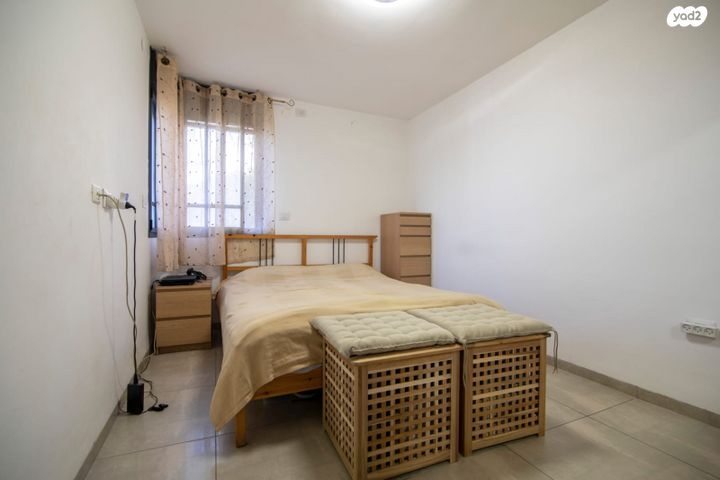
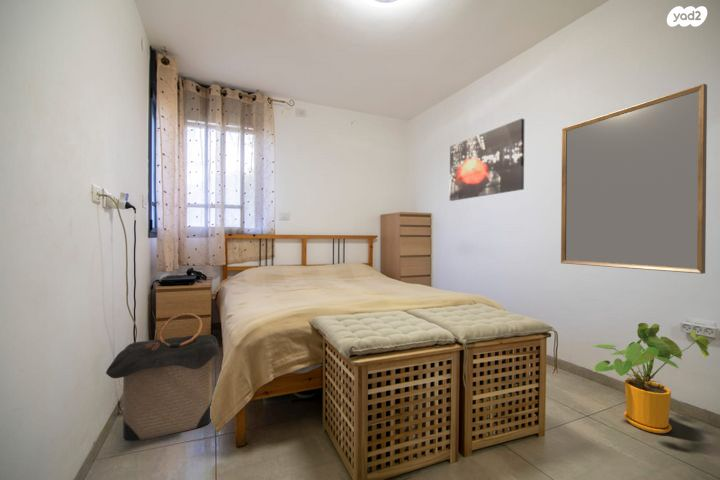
+ wall art (482, 165)
+ home mirror (622, 189)
+ house plant (644, 374)
+ laundry hamper (168, 372)
